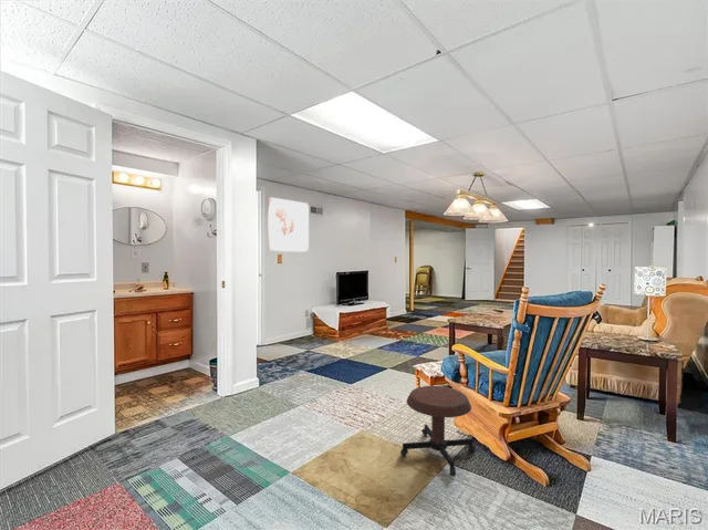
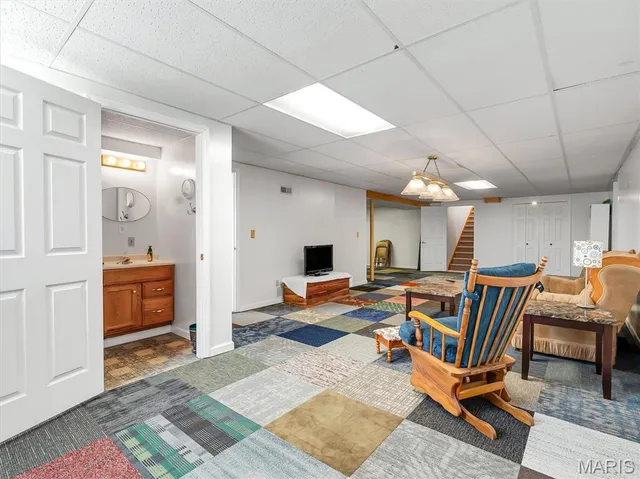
- stool (438, 423)
- wall art (289, 226)
